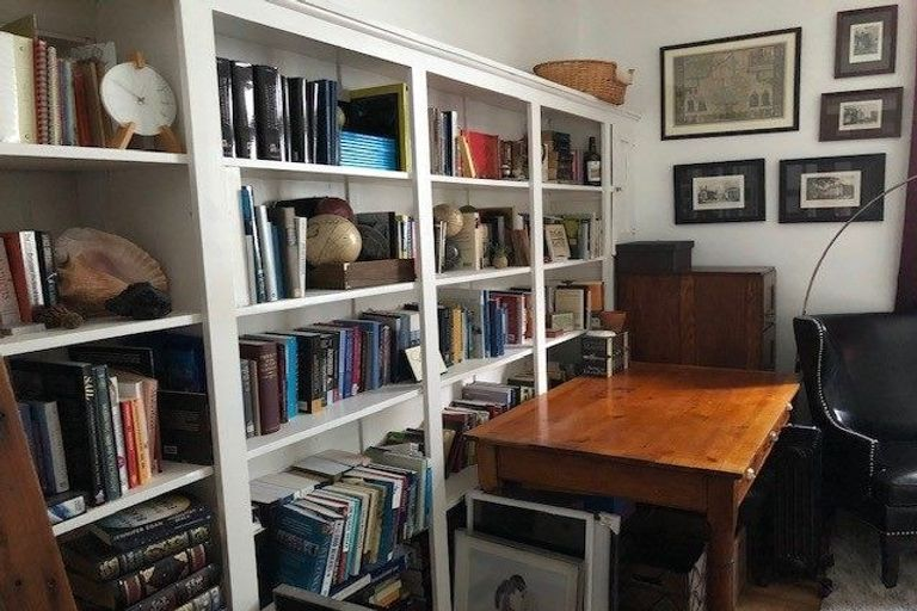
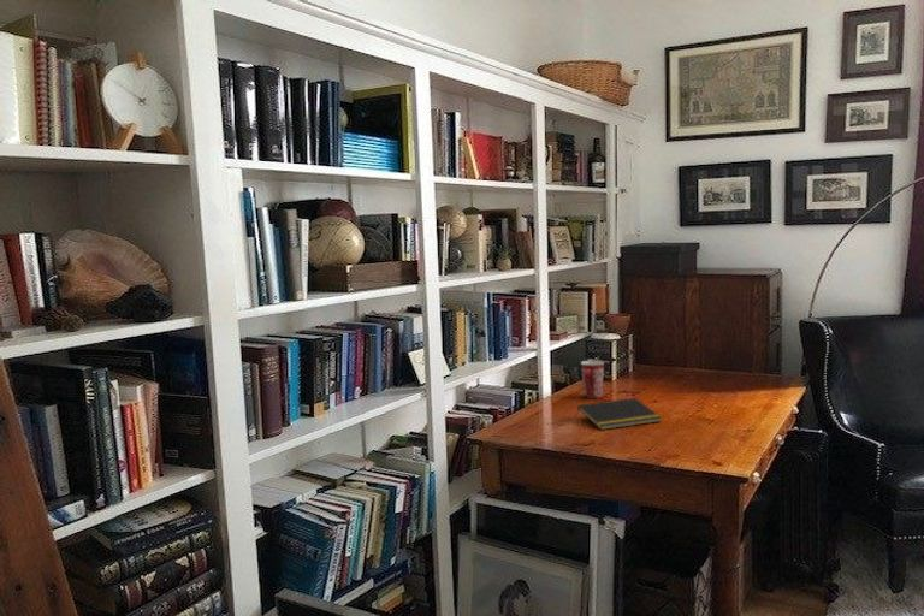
+ notepad (618, 413)
+ mug (591, 380)
